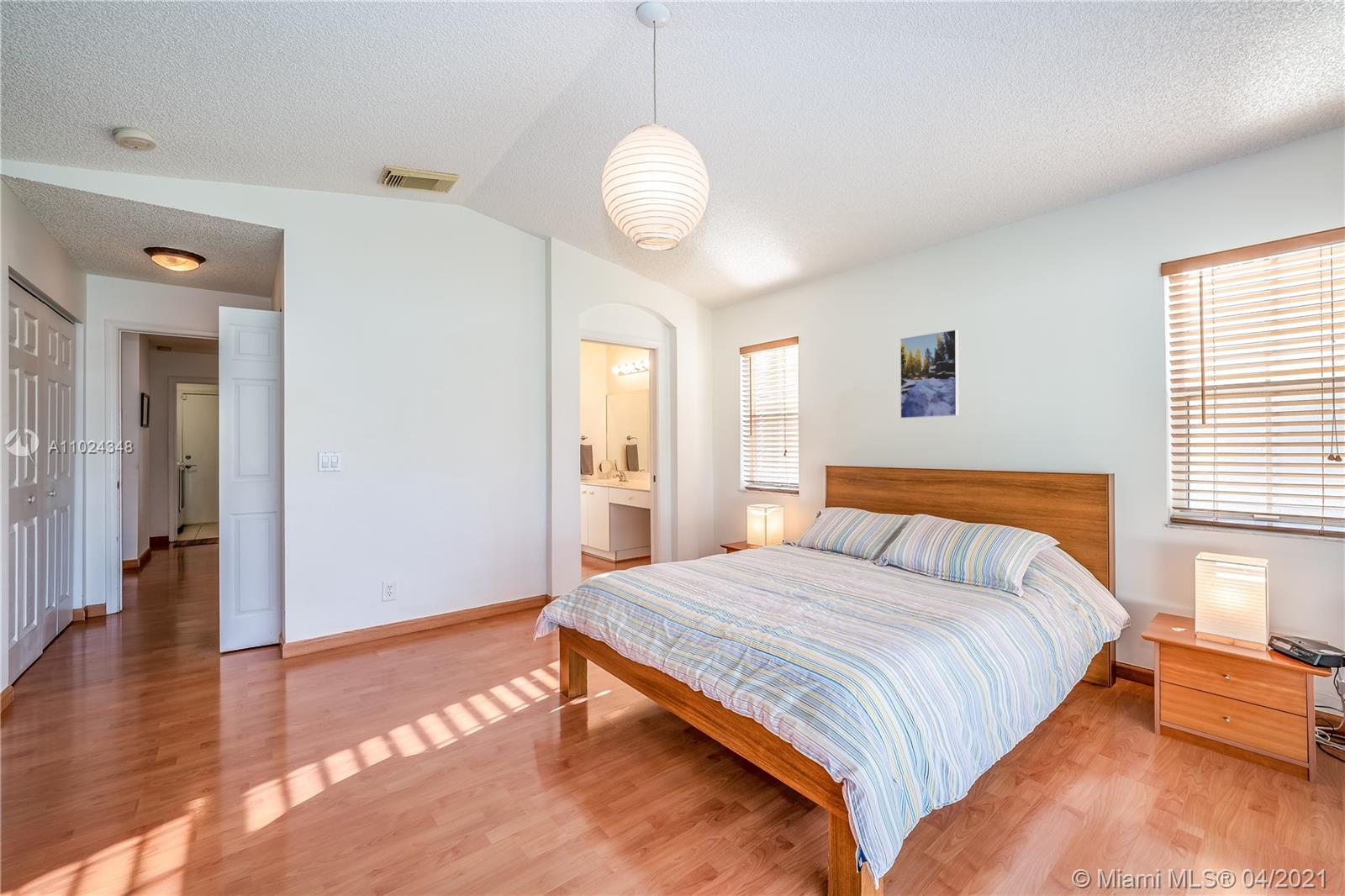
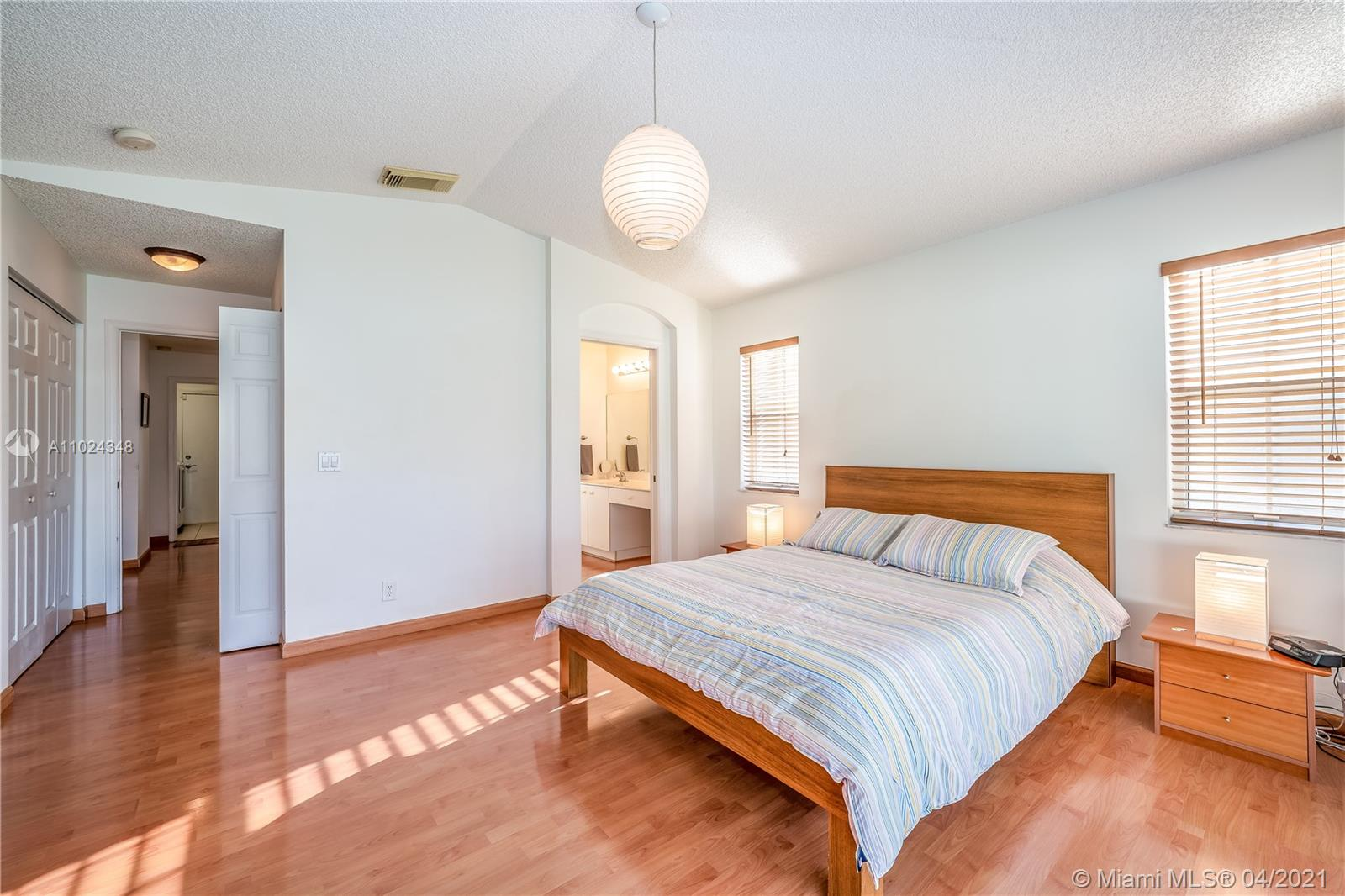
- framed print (928, 376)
